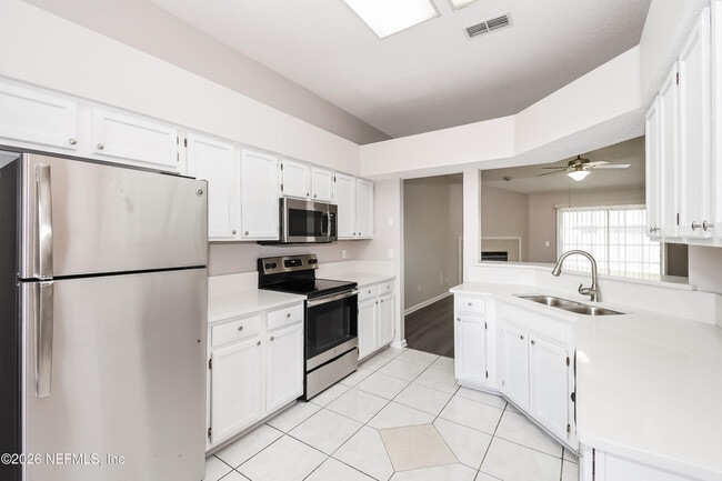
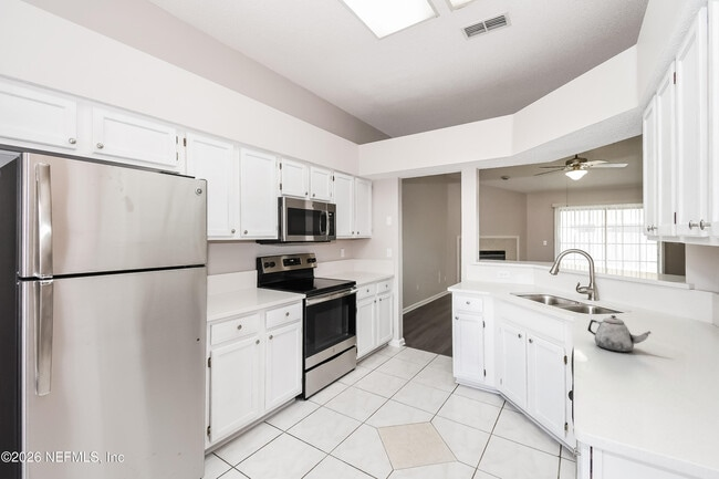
+ teapot (617, 332)
